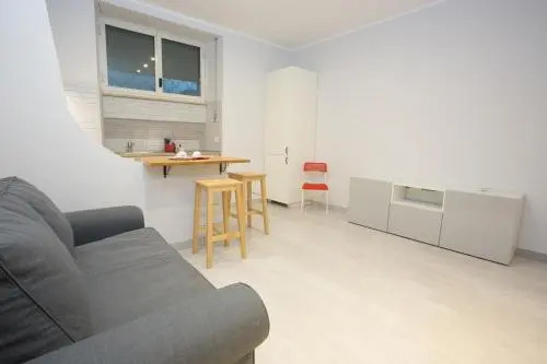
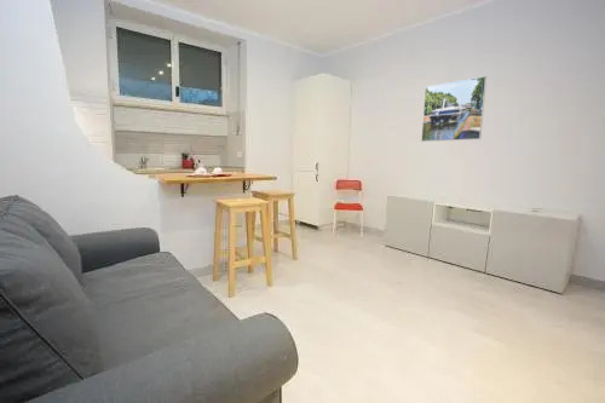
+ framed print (451, 111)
